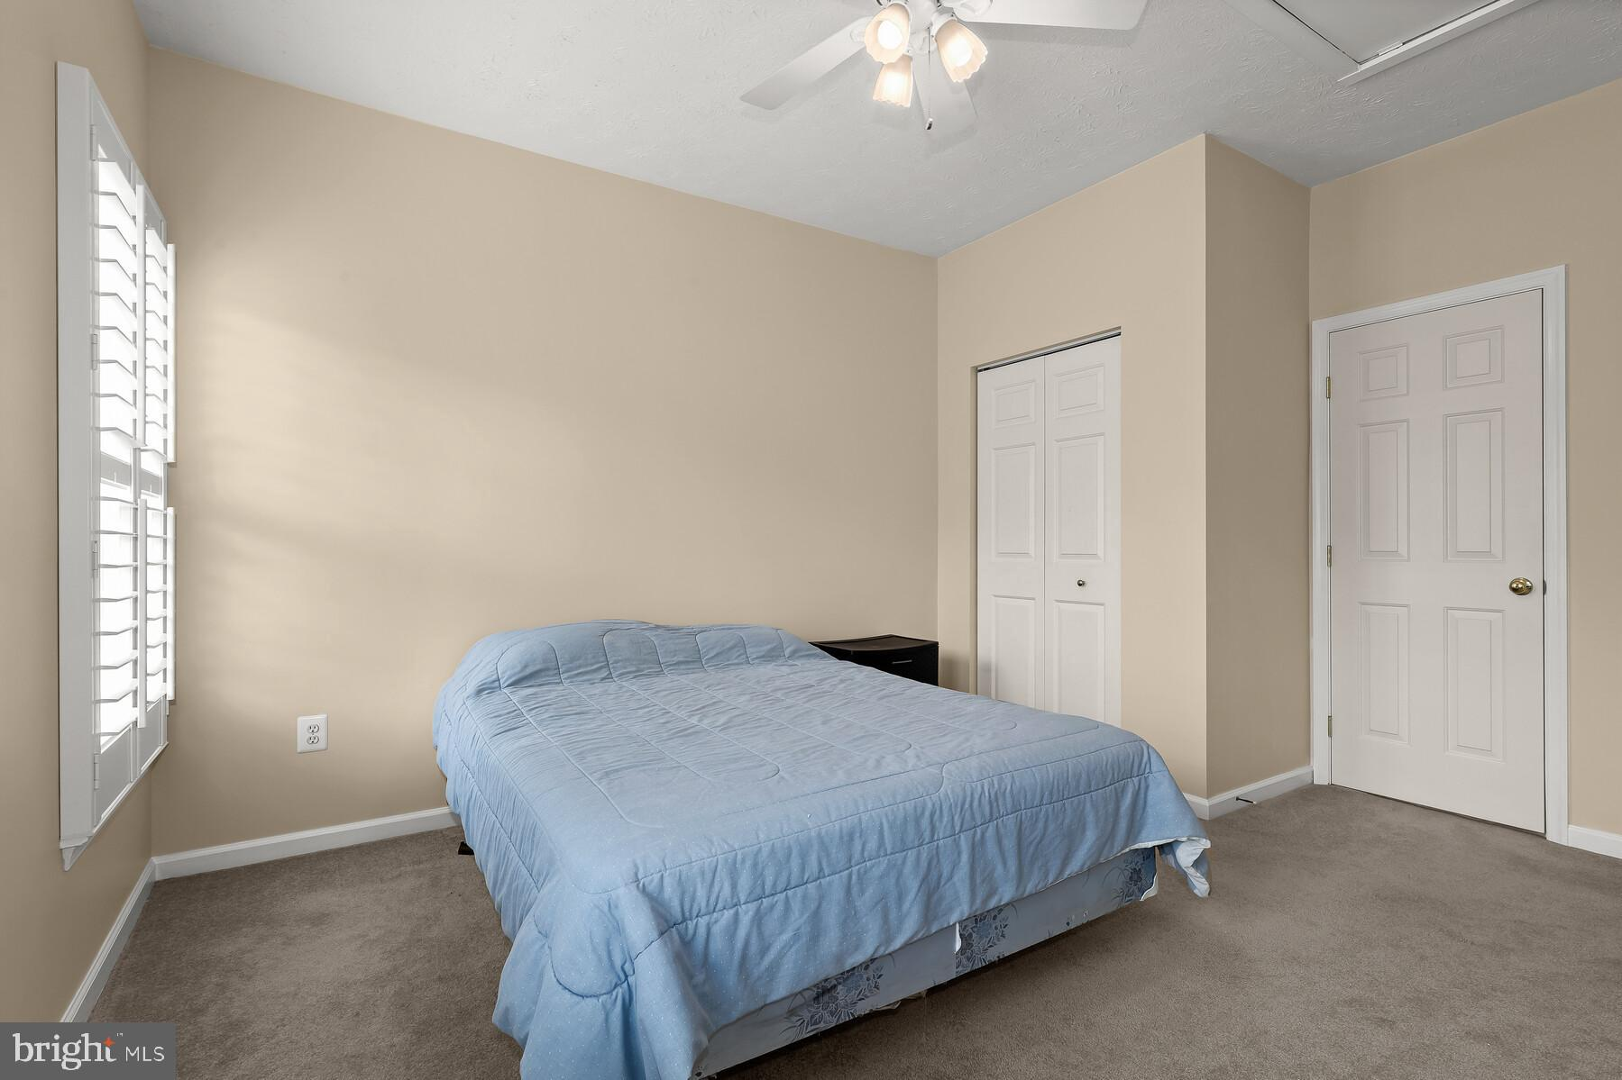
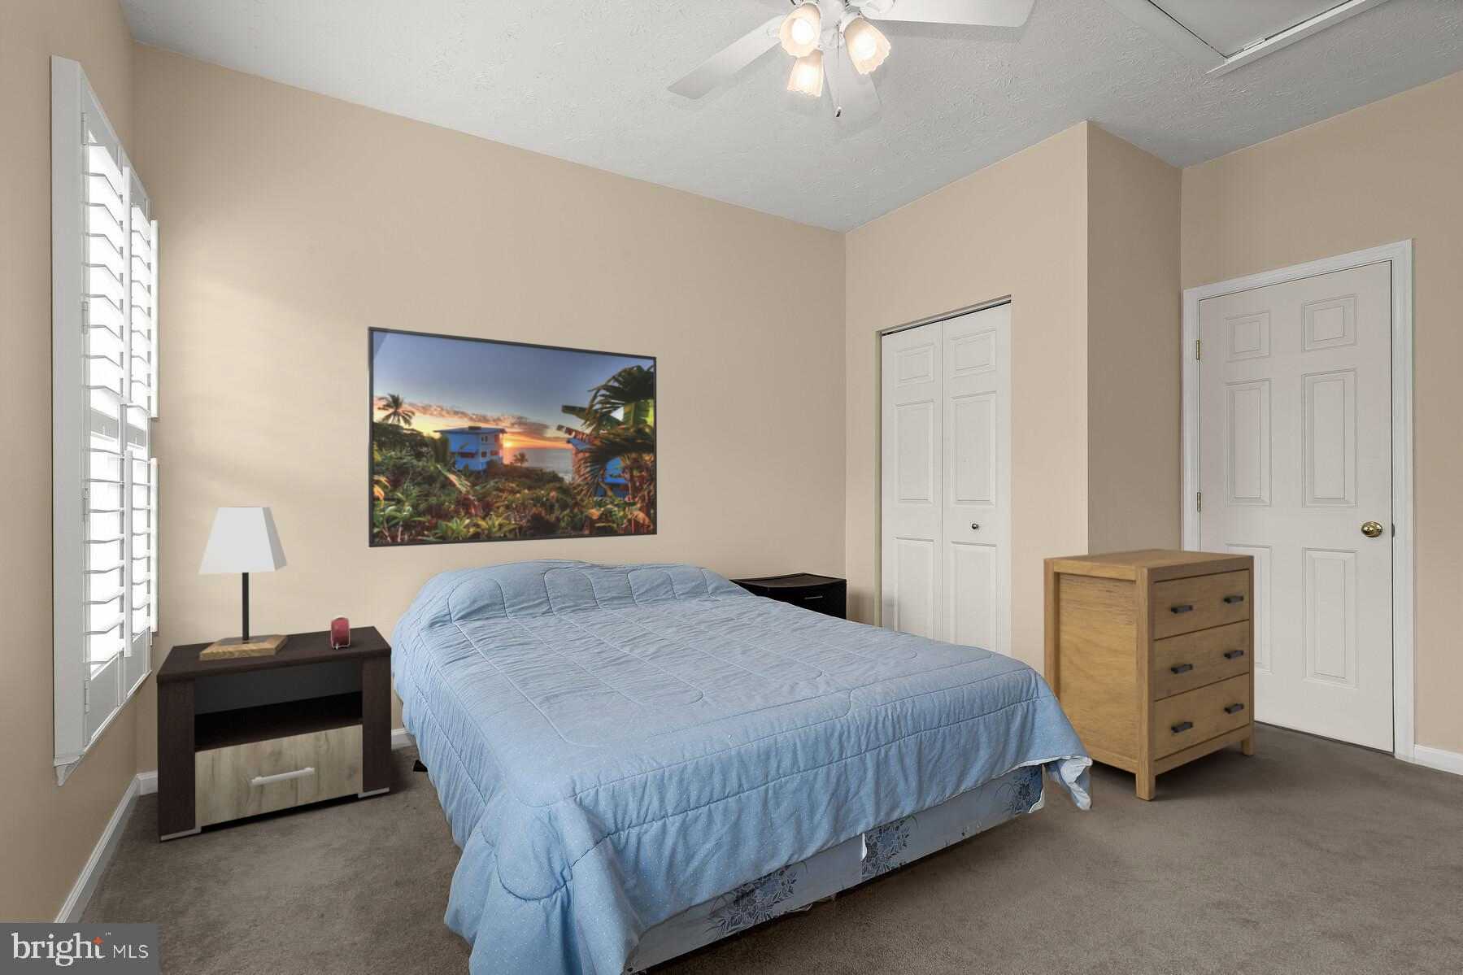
+ alarm clock (340, 631)
+ nightstand (282, 719)
+ dresser (1153, 658)
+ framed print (528, 442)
+ lamp (245, 578)
